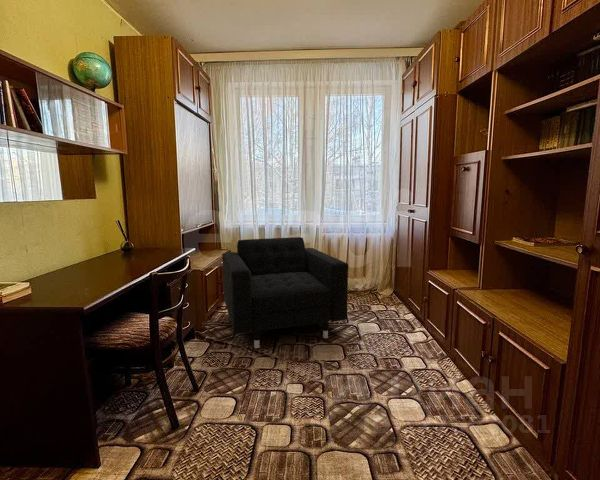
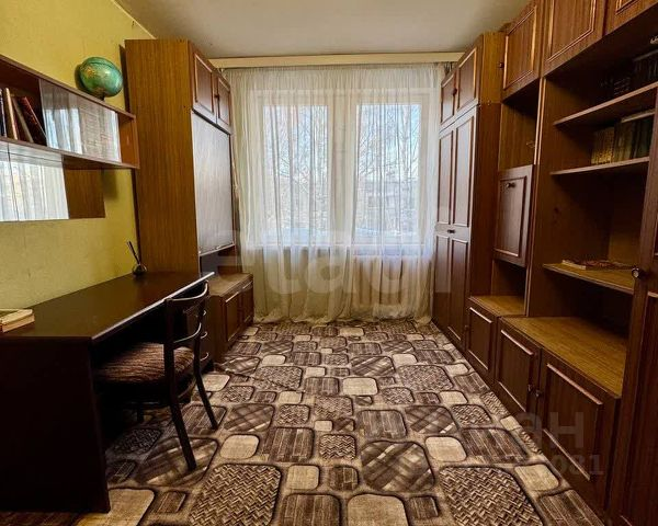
- armchair (279, 284)
